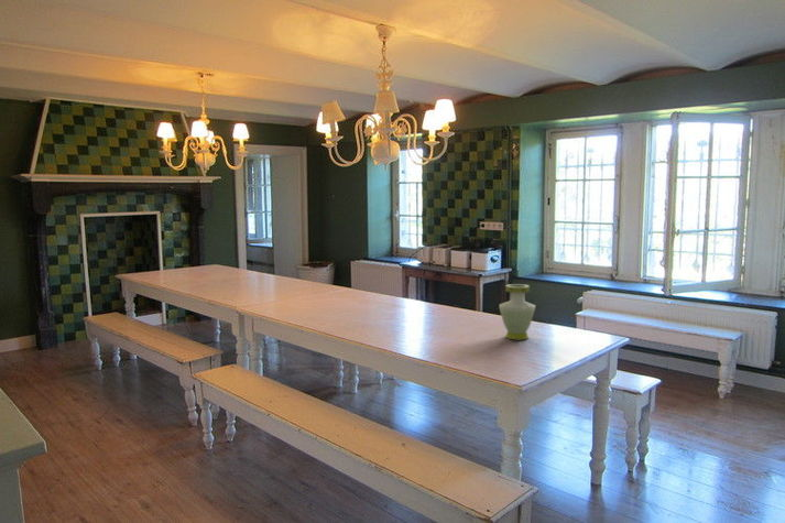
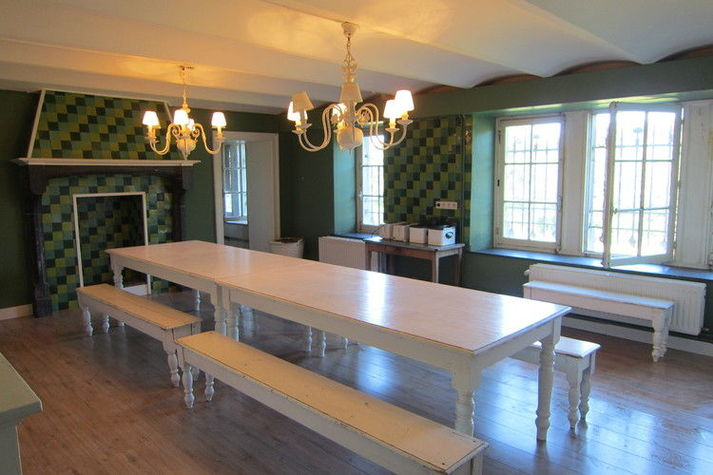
- vase (516, 310)
